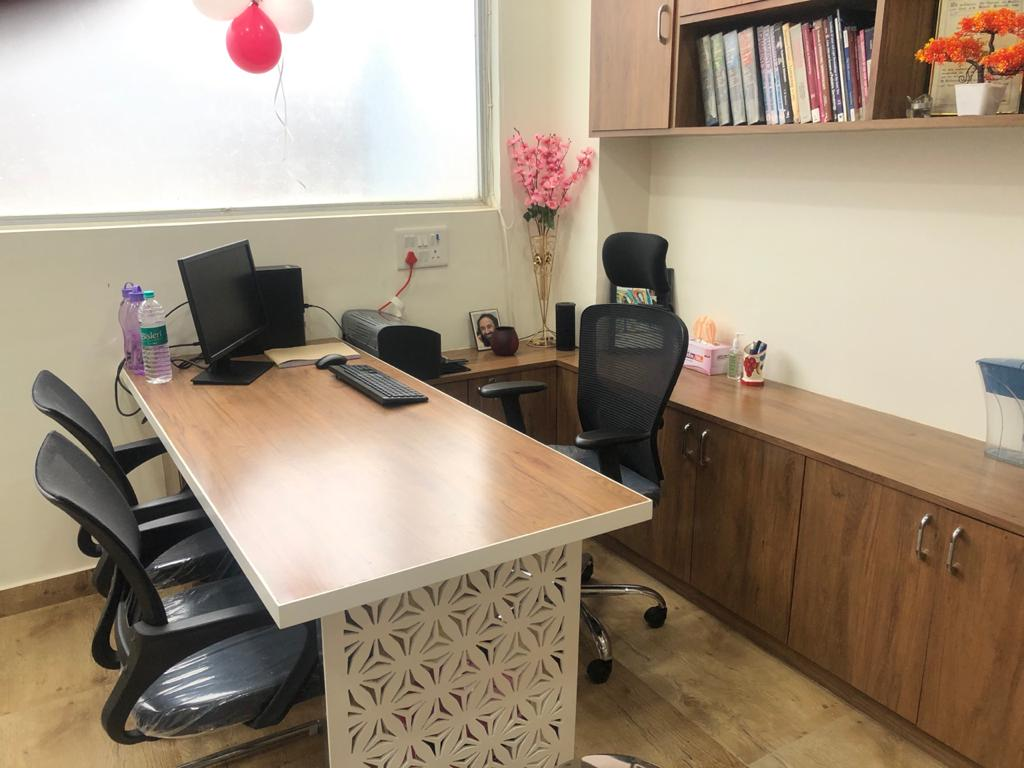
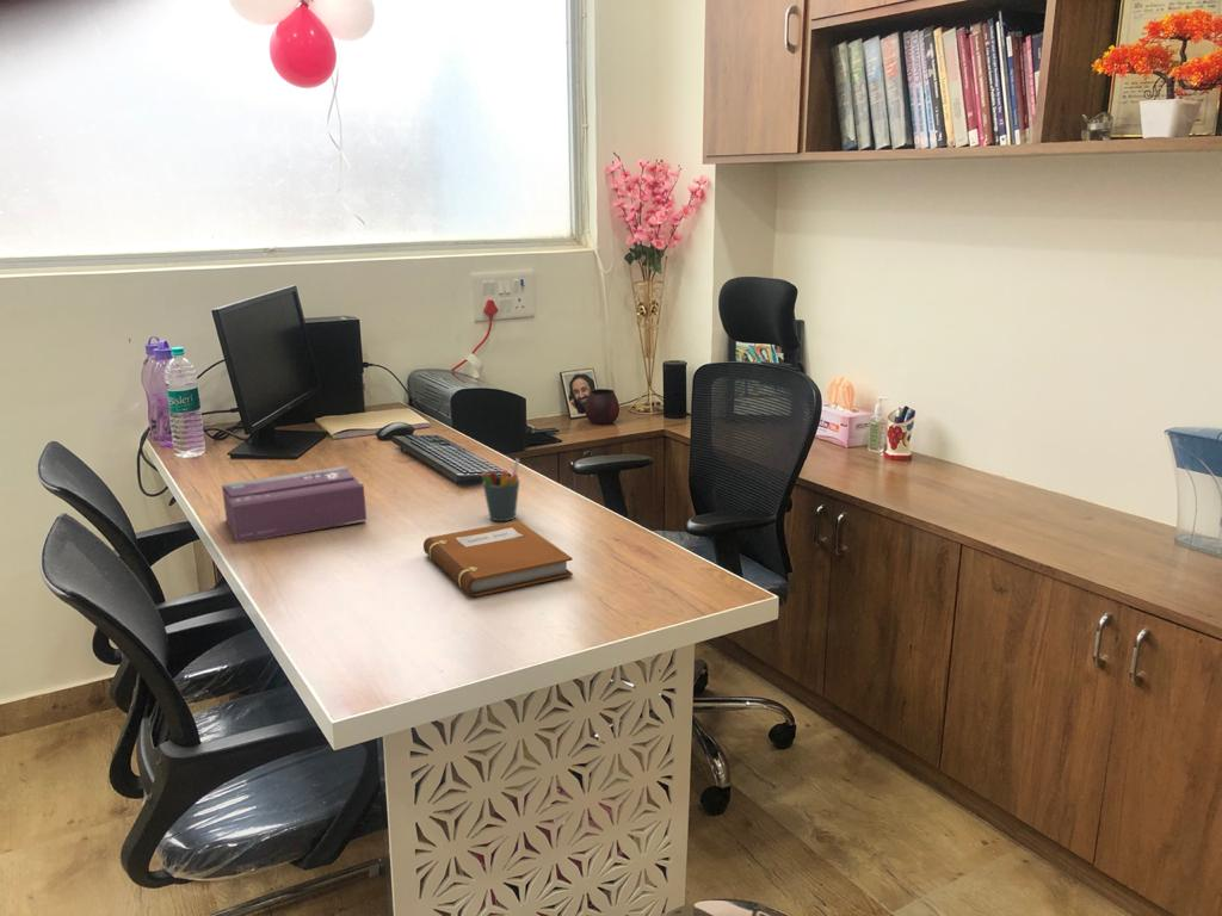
+ tissue box (294, 502)
+ notebook (494, 555)
+ pen holder (501, 489)
